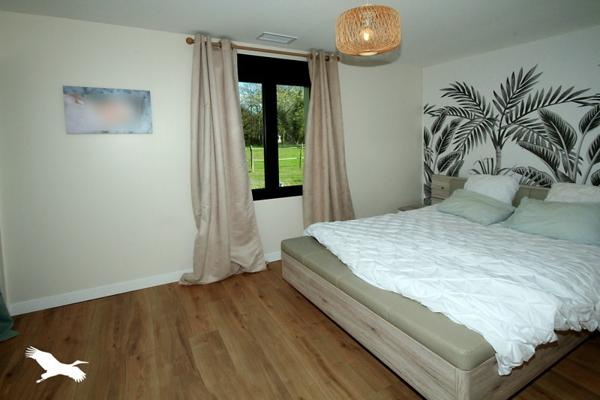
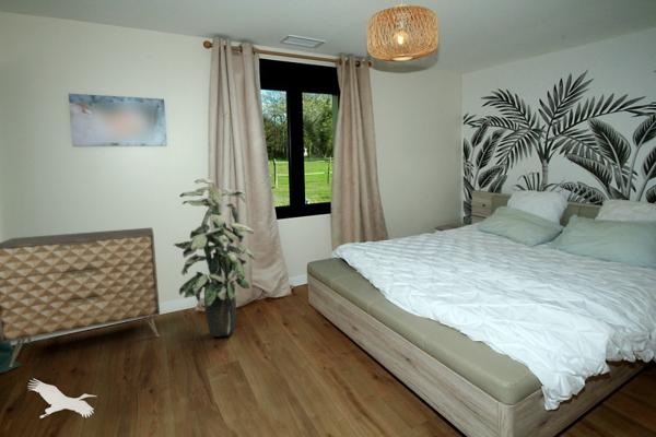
+ indoor plant (214, 257)
+ dresser (87, 288)
